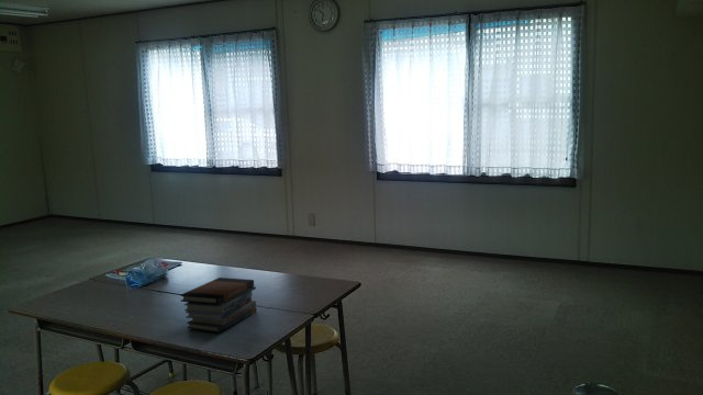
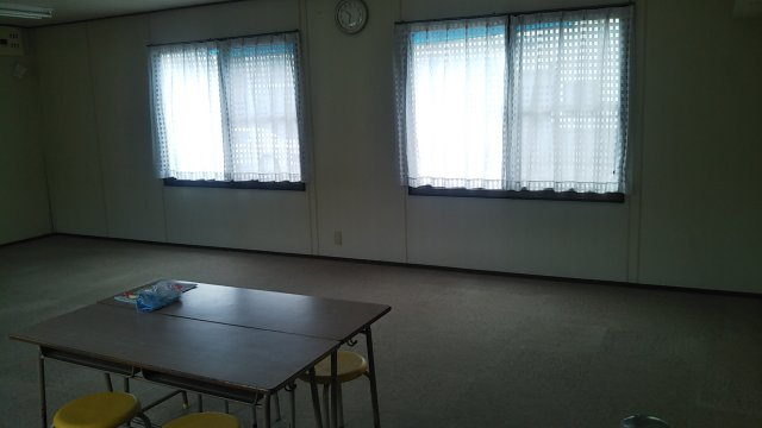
- book stack (220, 304)
